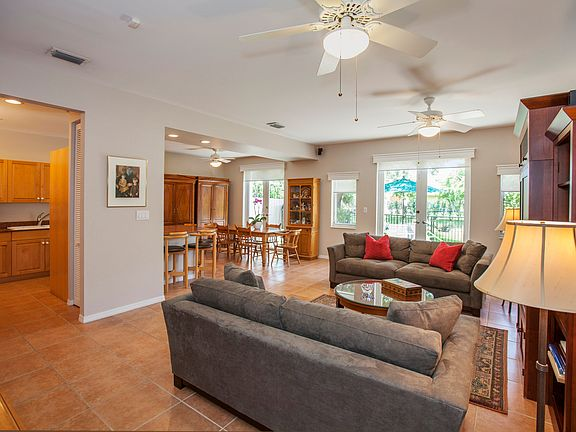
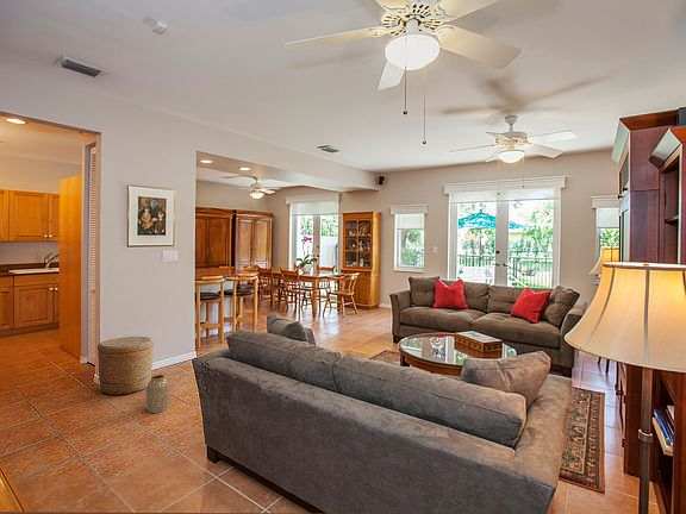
+ woven basket (125, 364)
+ vase (157, 393)
